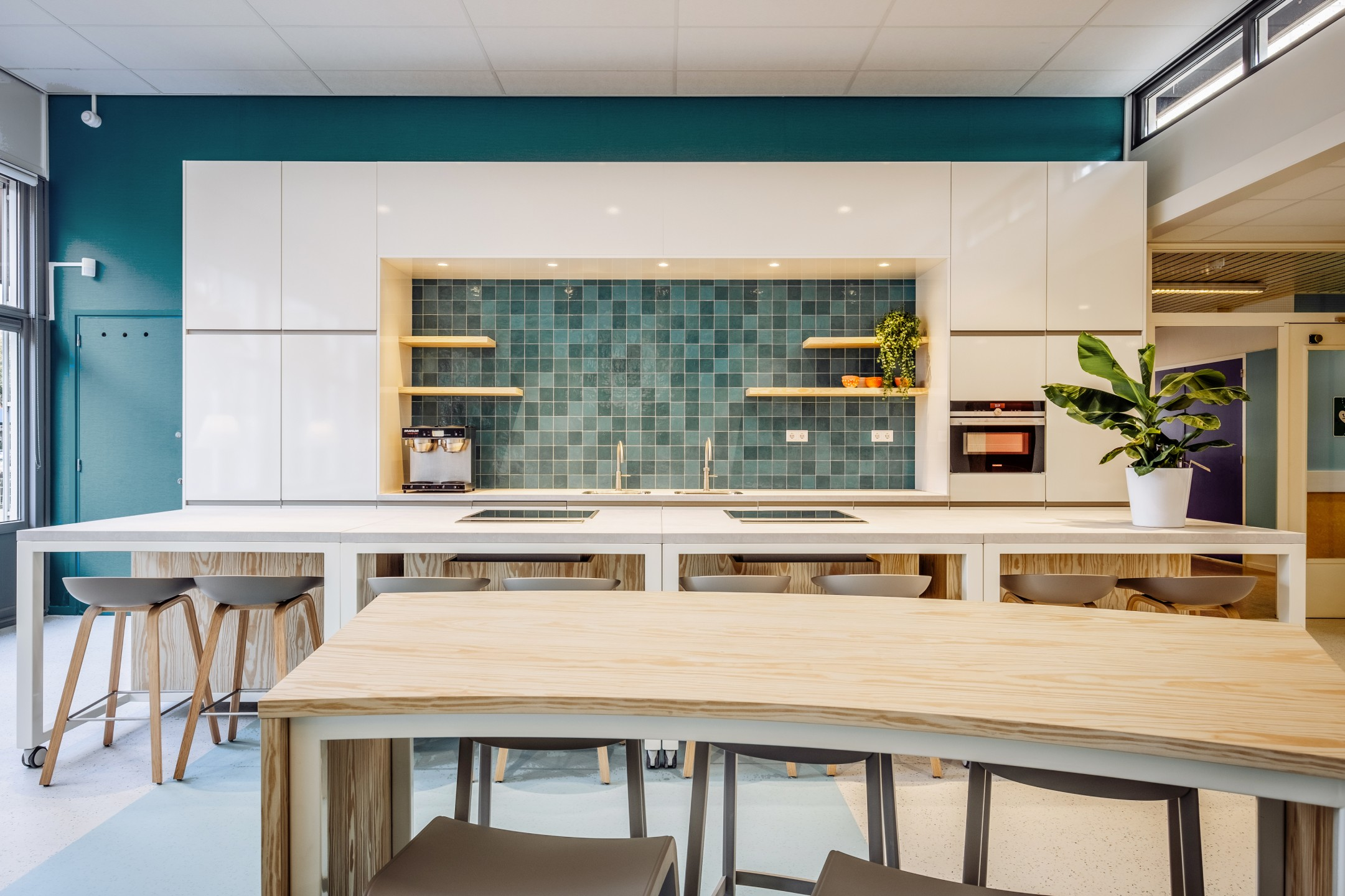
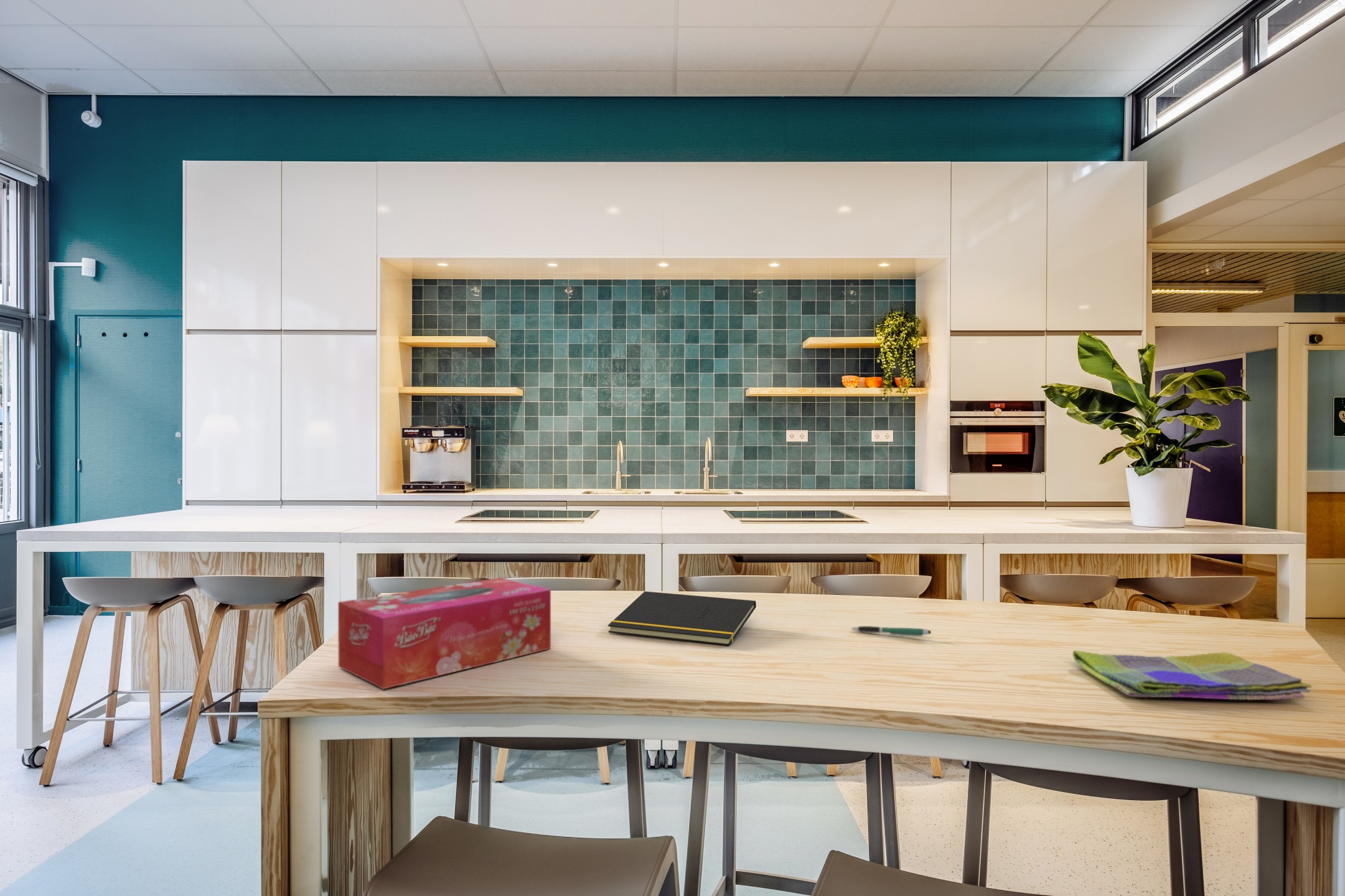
+ notepad (683, 616)
+ pen (890, 630)
+ tissue box (449, 626)
+ dish towel (1183, 672)
